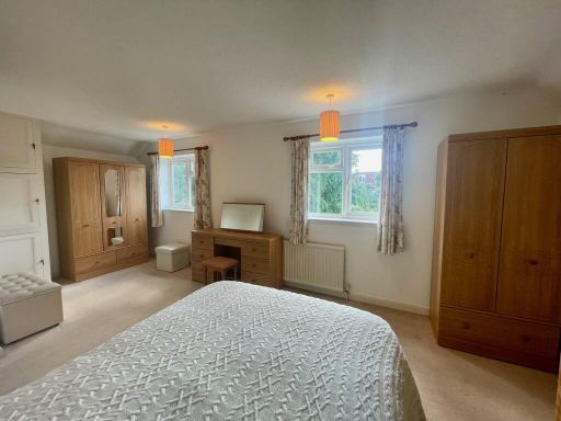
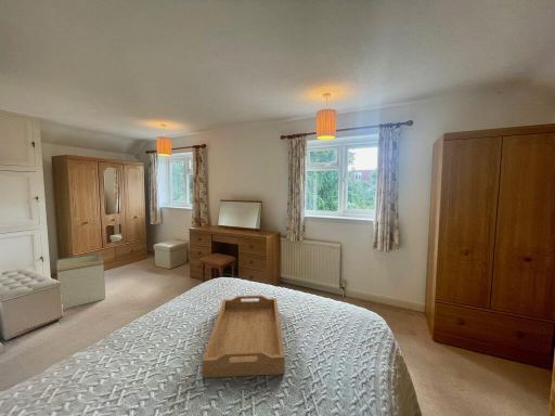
+ storage bin (80, 278)
+ serving tray (247, 326)
